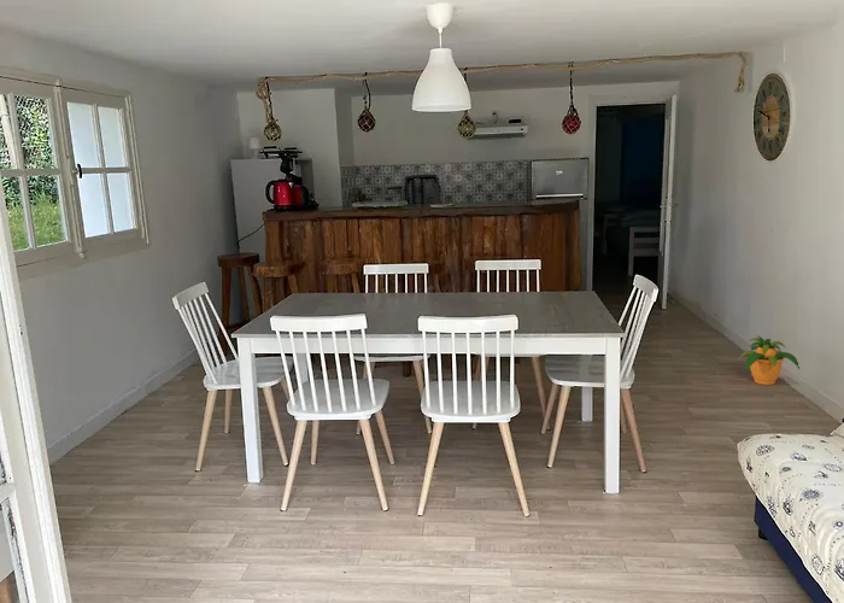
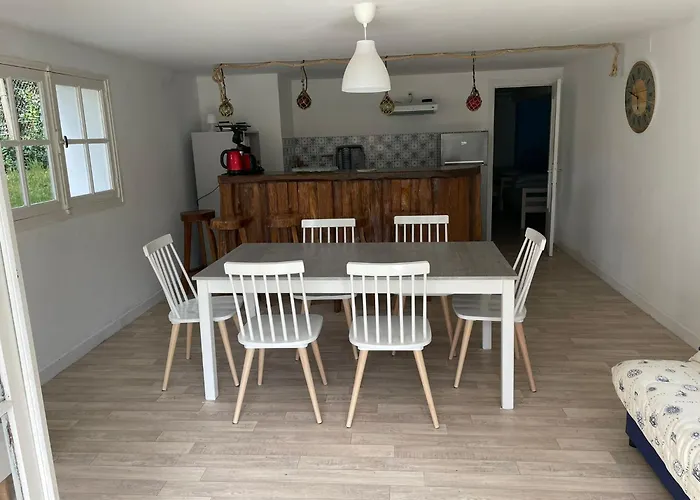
- potted plant (764, 358)
